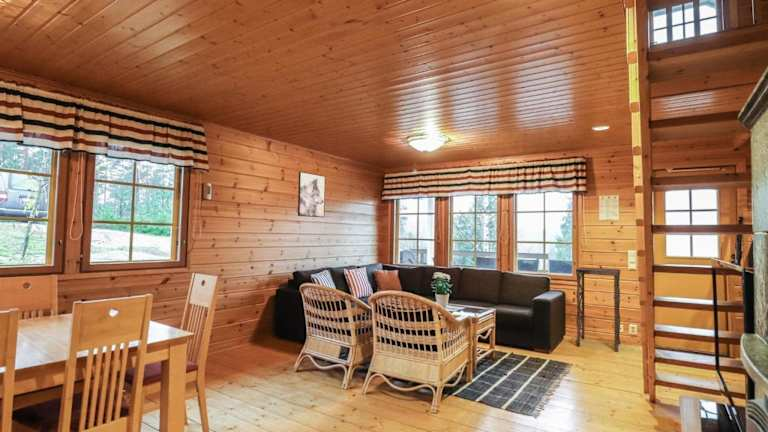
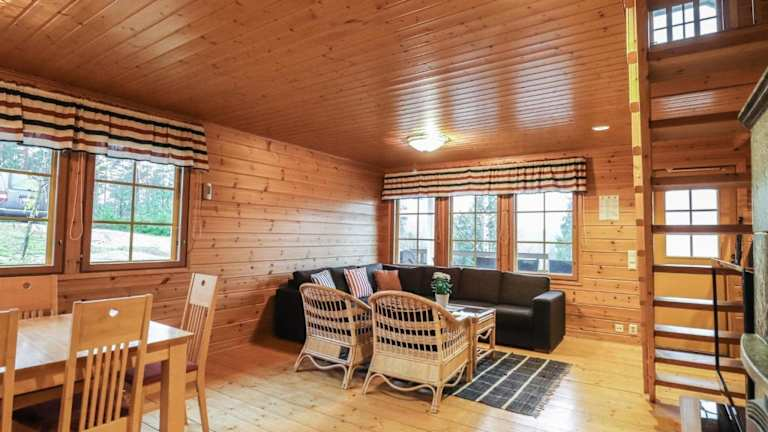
- wall art (312, 195)
- pedestal table (583, 307)
